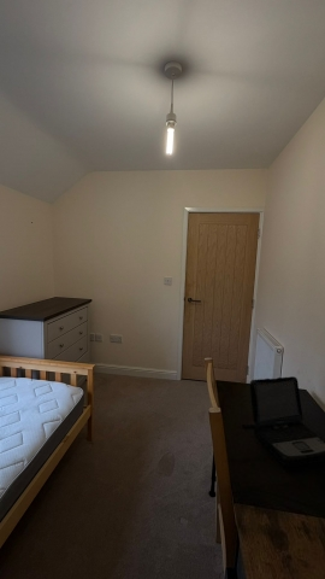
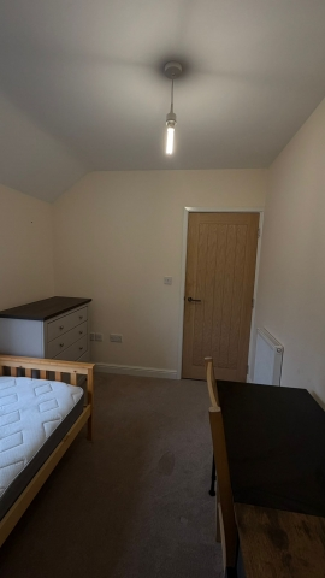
- laptop (288, 415)
